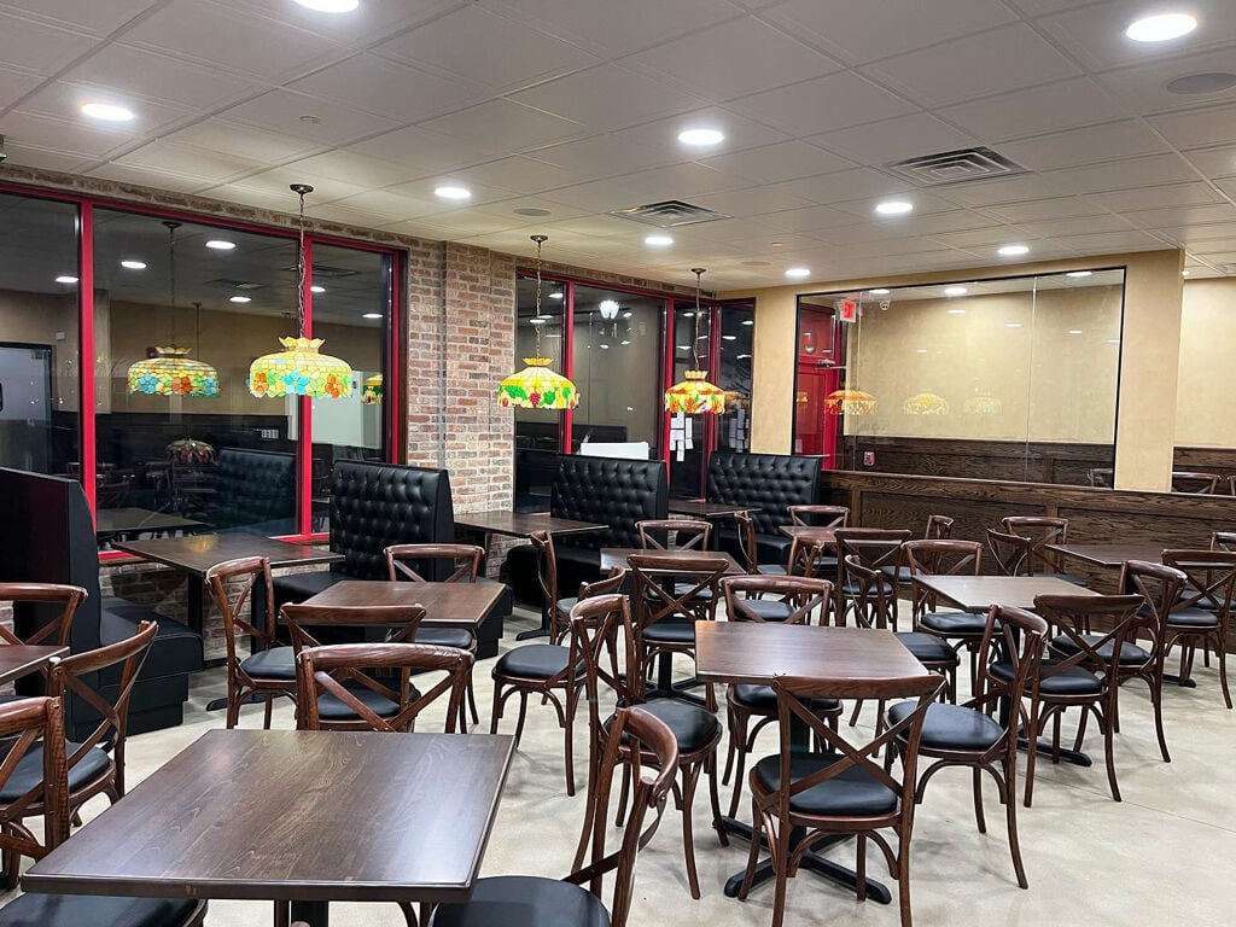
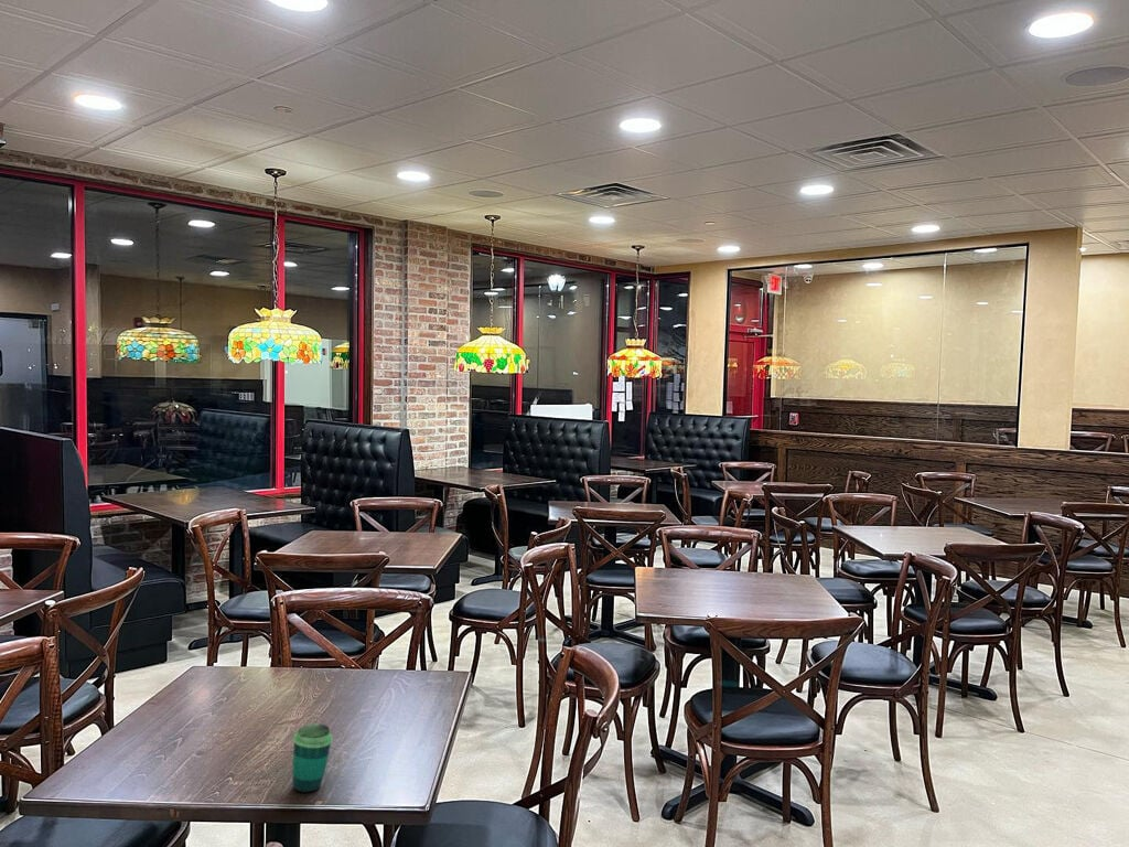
+ cup (312, 758)
